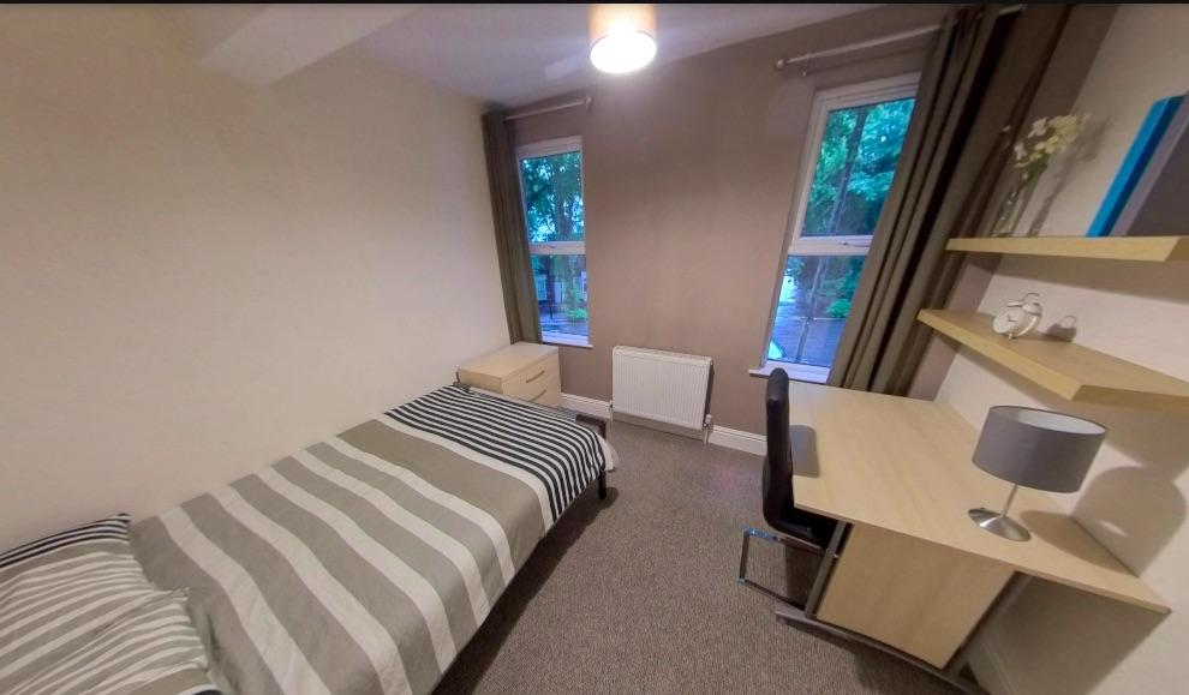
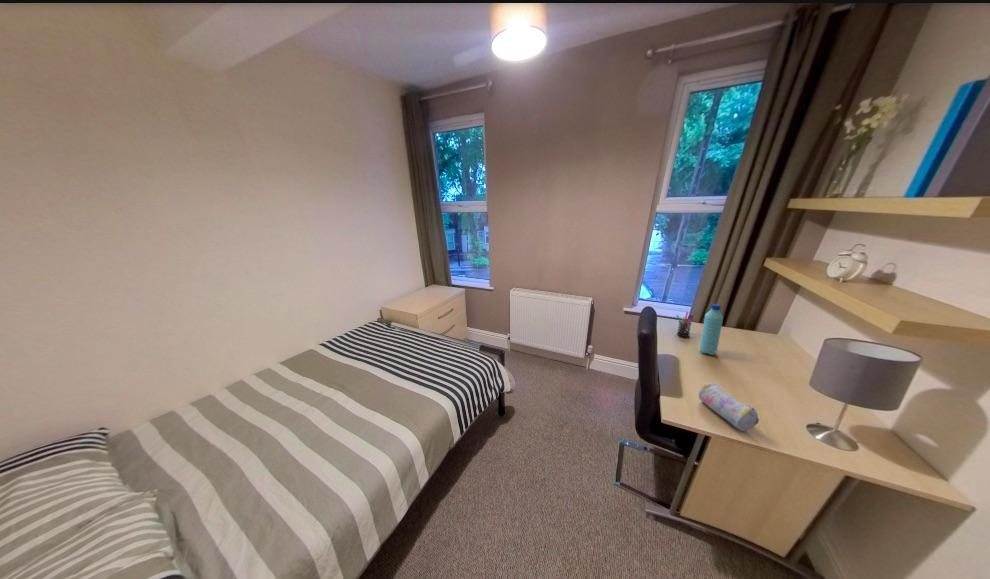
+ water bottle (711, 329)
+ pencil case (726, 405)
+ pen holder (683, 323)
